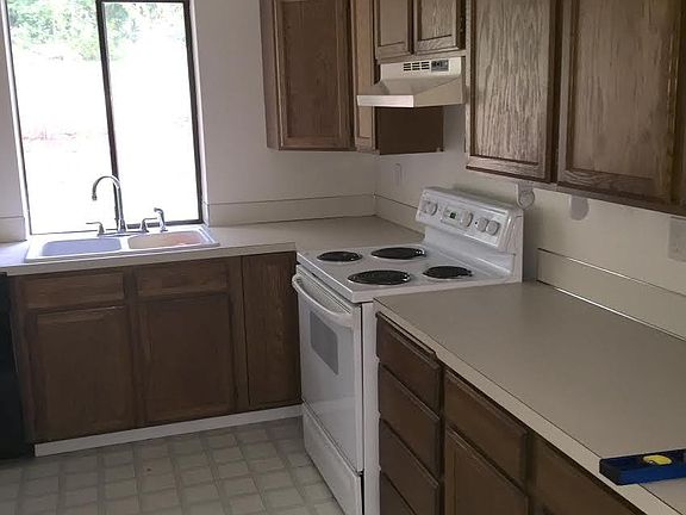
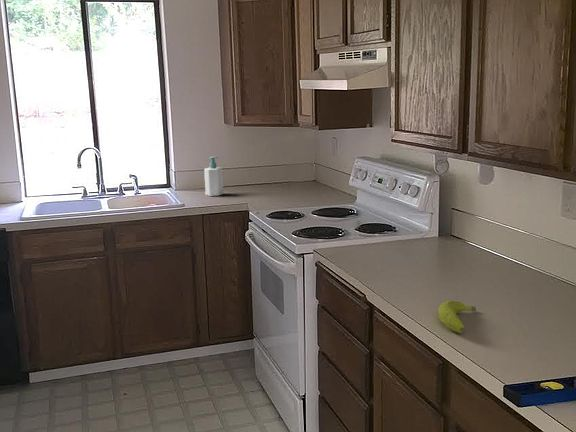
+ fruit (459, 311)
+ soap bottle (213, 175)
